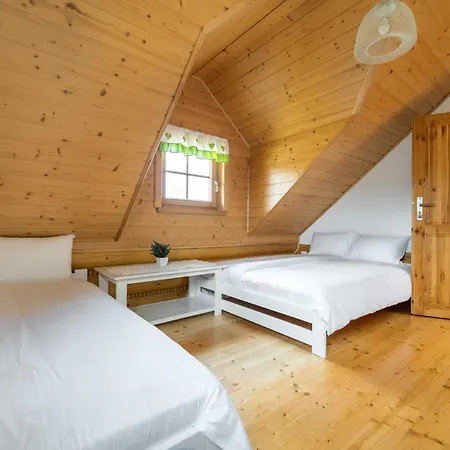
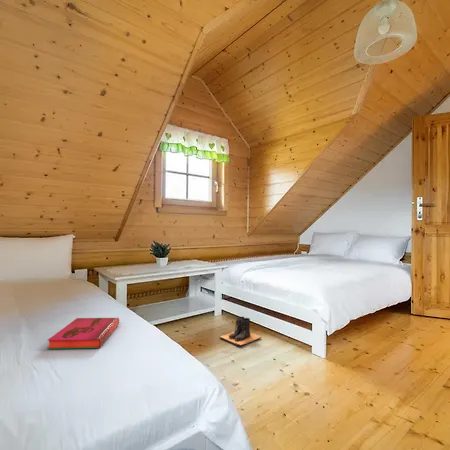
+ hardback book (87, 331)
+ boots (240, 328)
